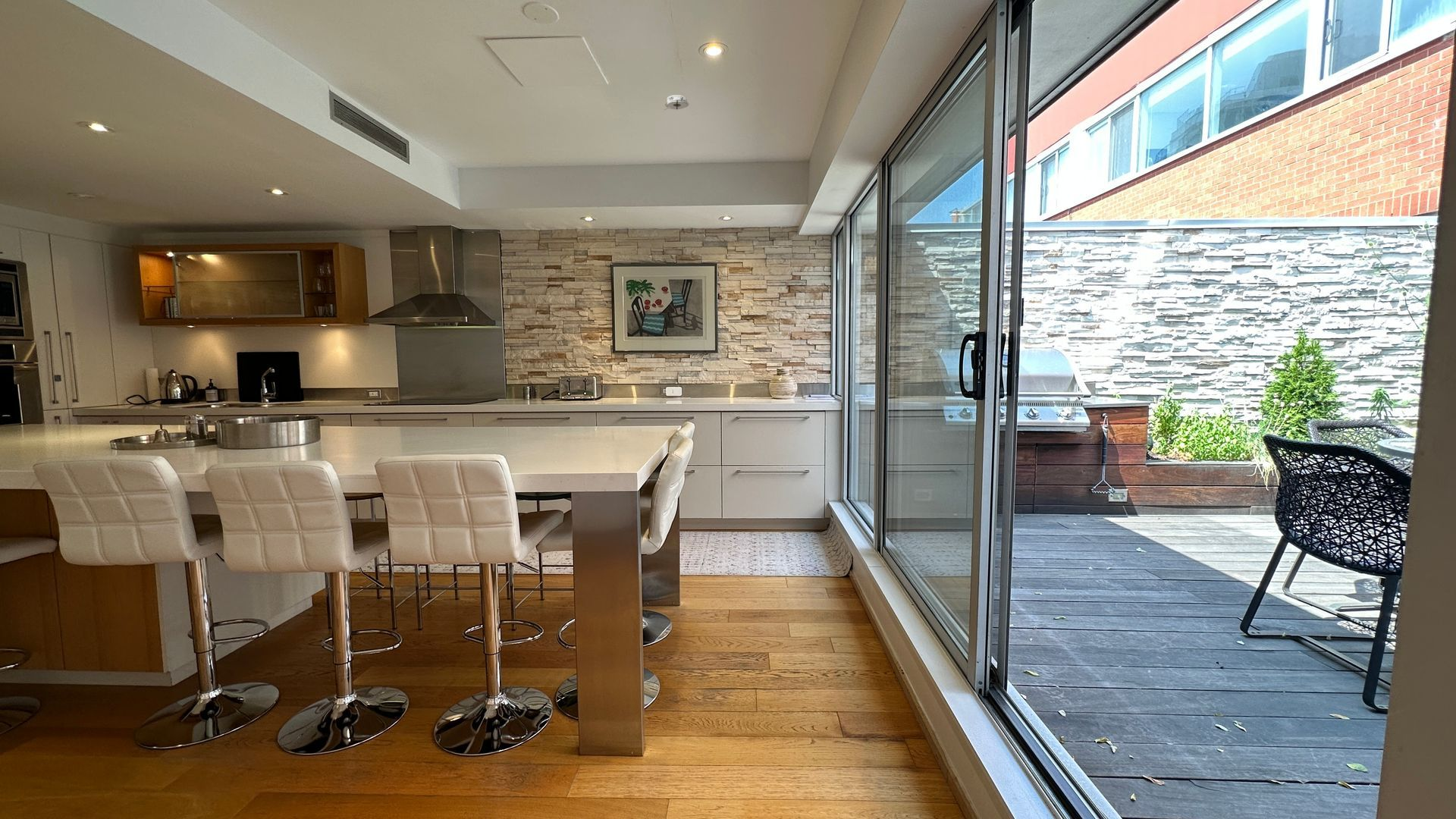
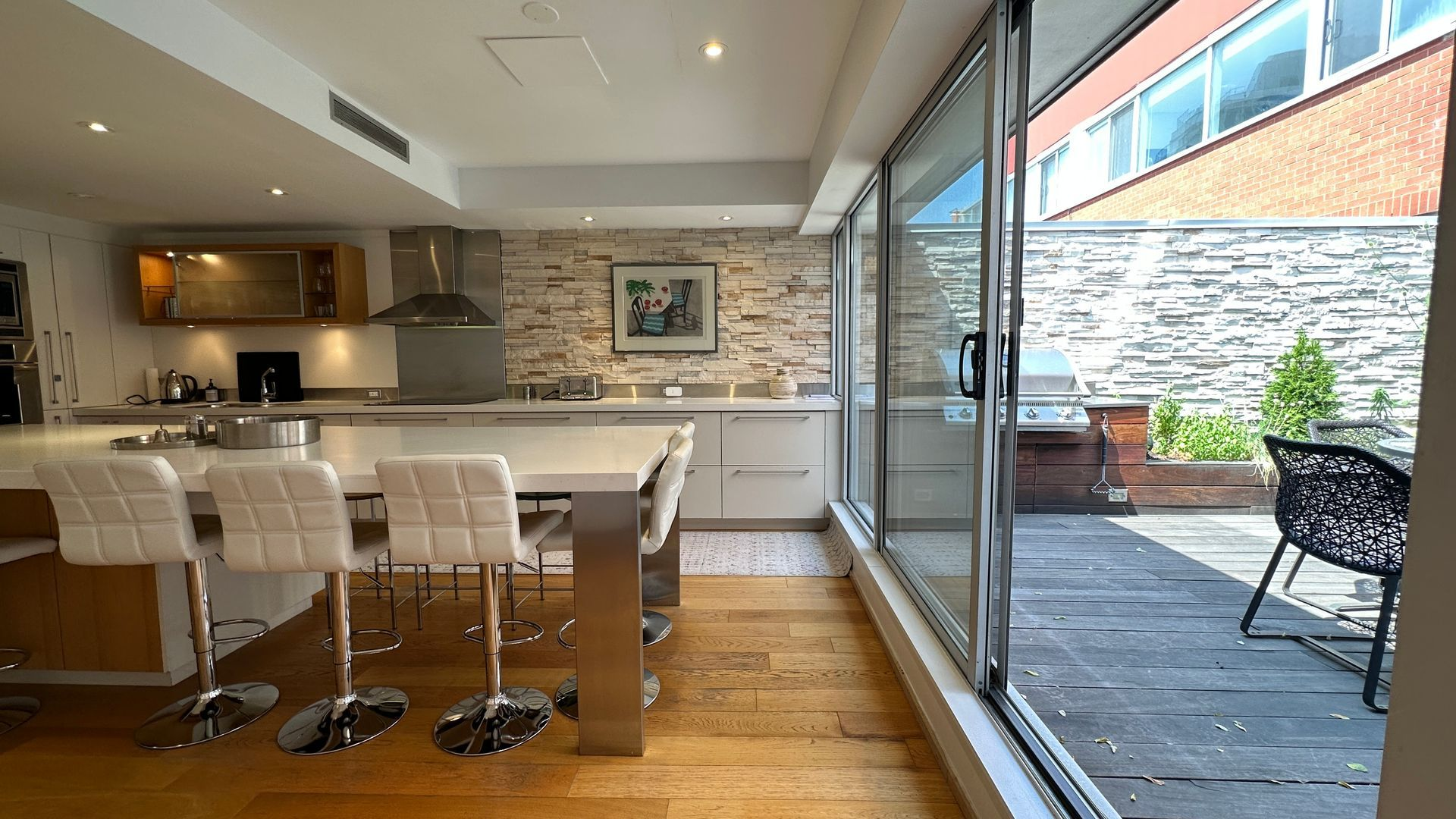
- smoke detector (676, 102)
